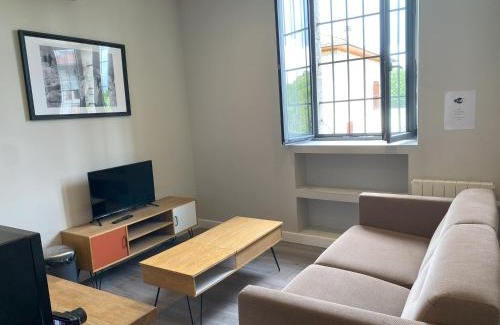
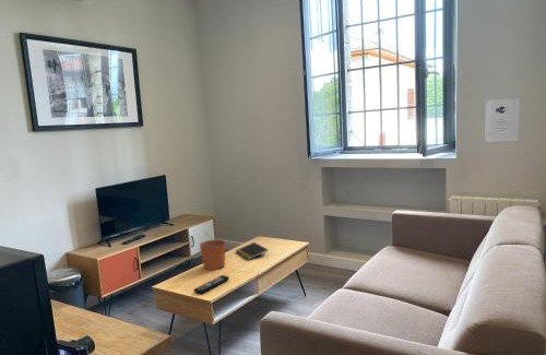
+ notepad (251, 250)
+ remote control (212, 284)
+ plant pot (213, 249)
